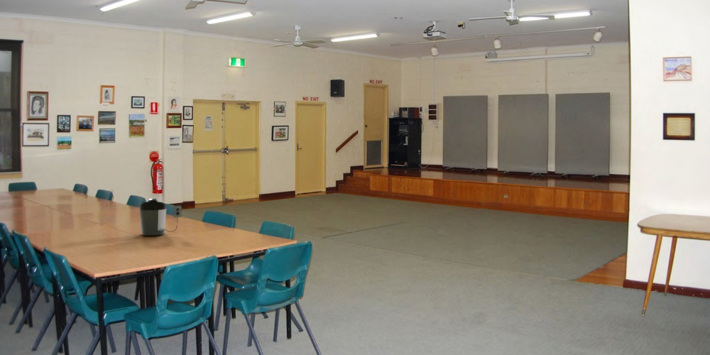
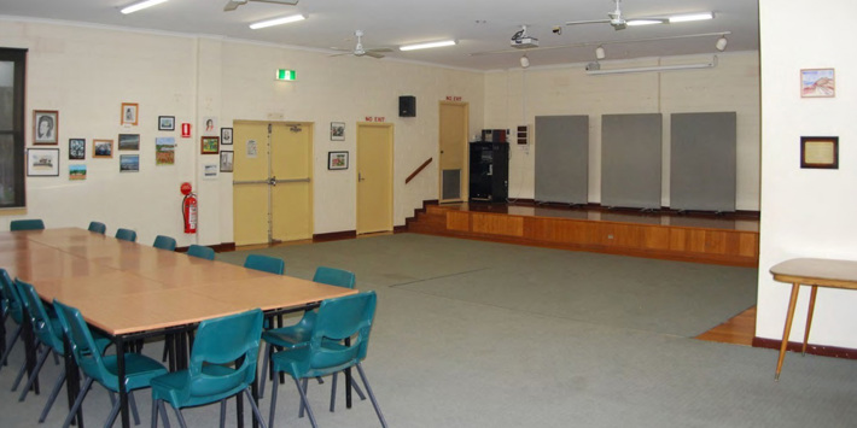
- coffee maker (160, 216)
